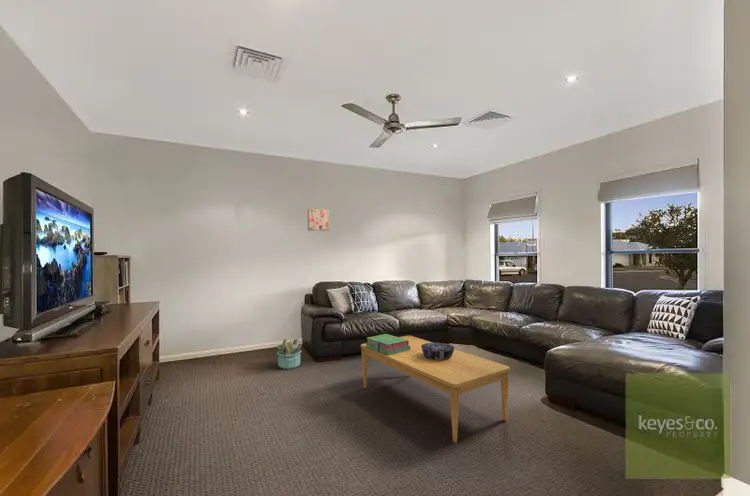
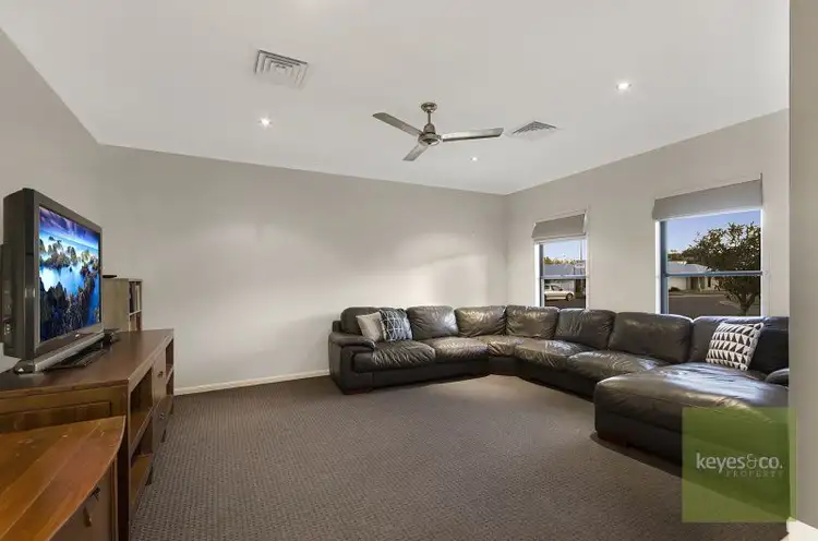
- coffee table (427, 378)
- wall art (318, 220)
- stack of books (387, 343)
- decorative plant (288, 352)
- decorative bowl (437, 351)
